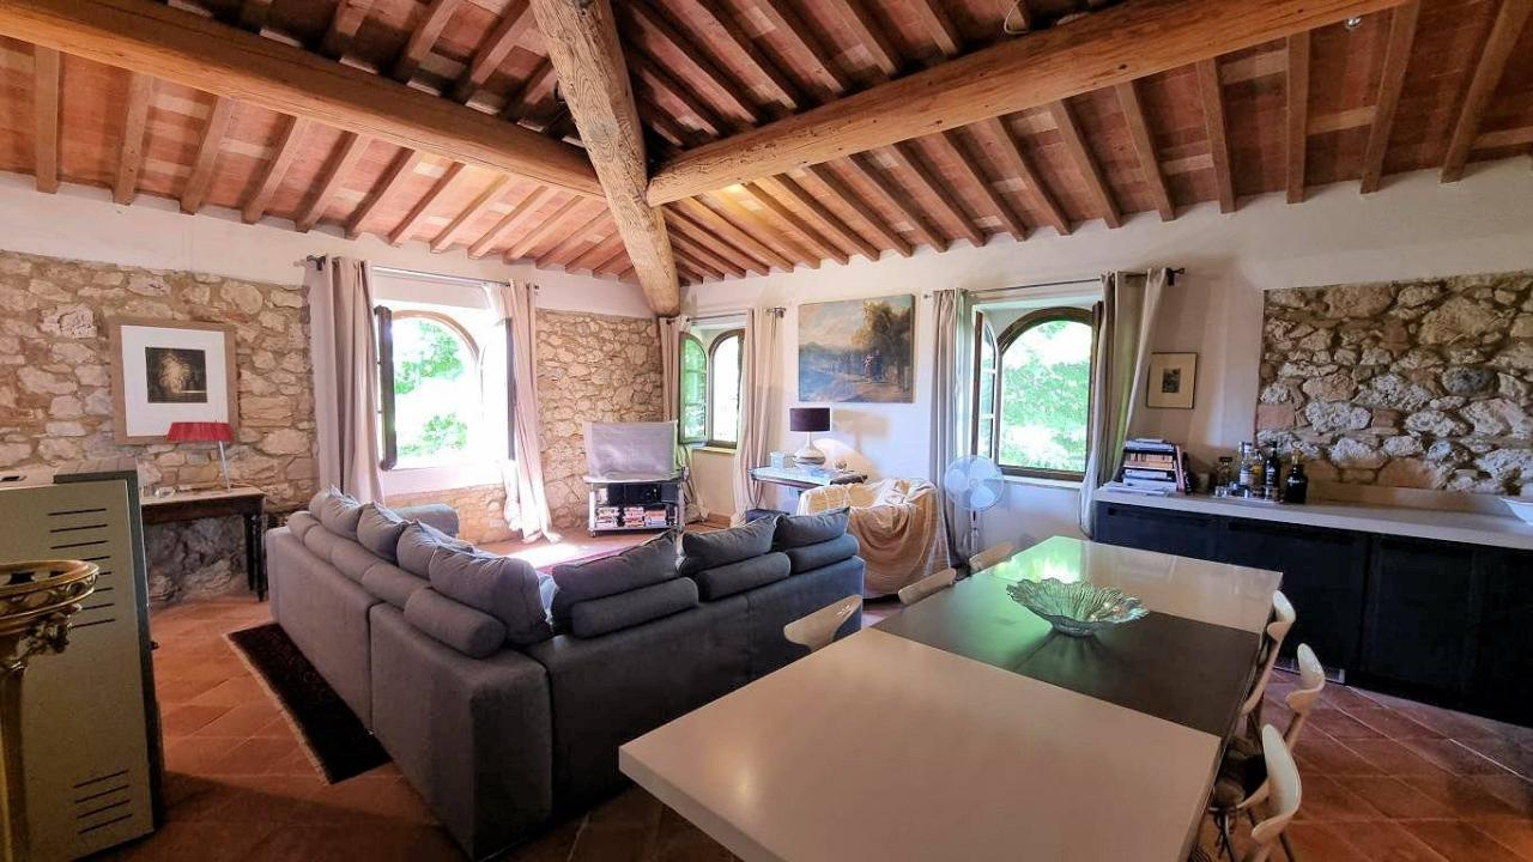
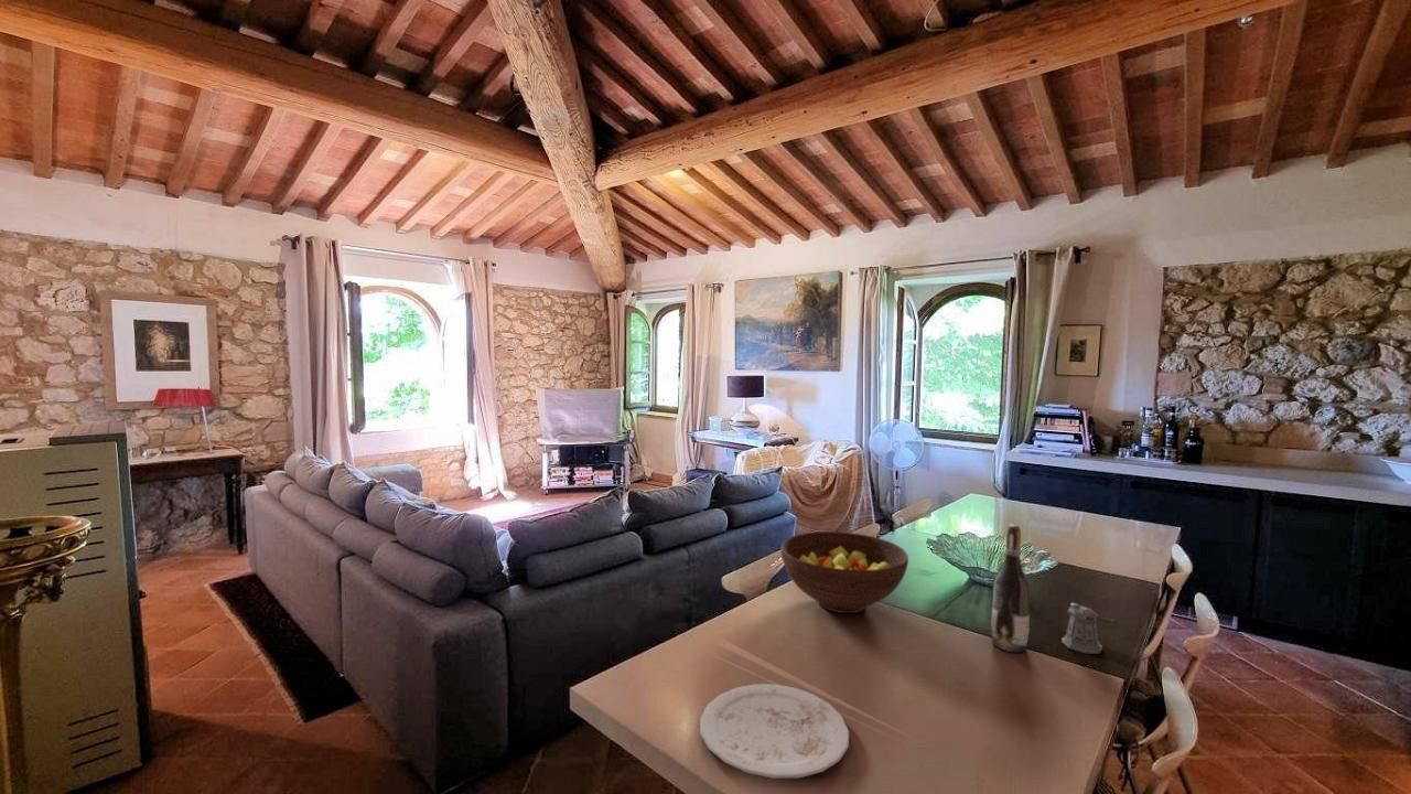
+ pepper shaker (1086, 626)
+ fruit bowl (842, 577)
+ plate (773, 727)
+ wine bottle (1011, 586)
